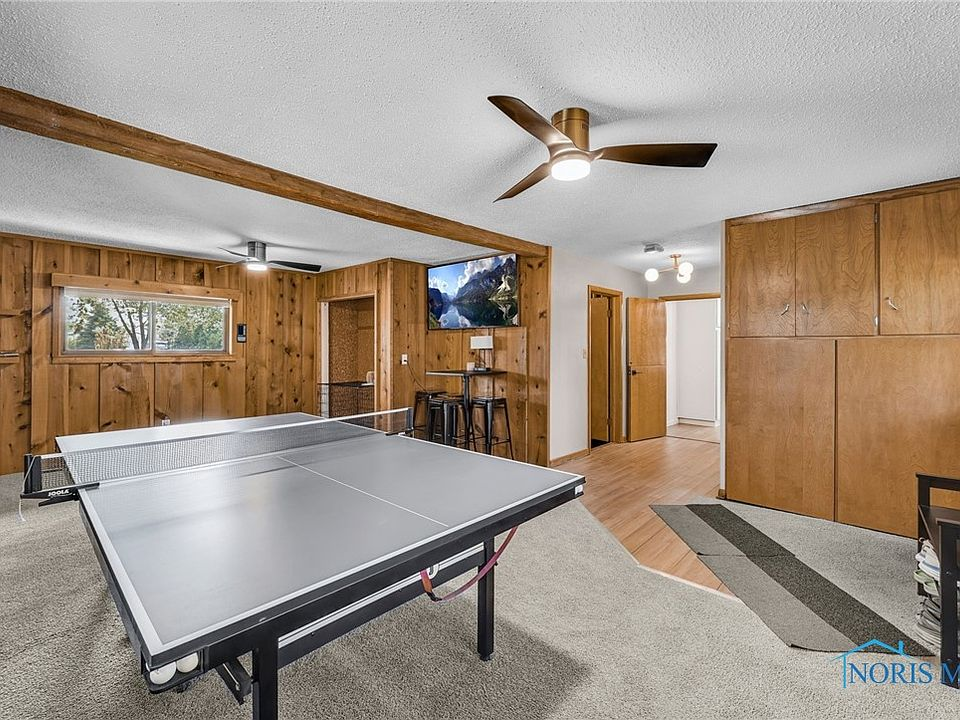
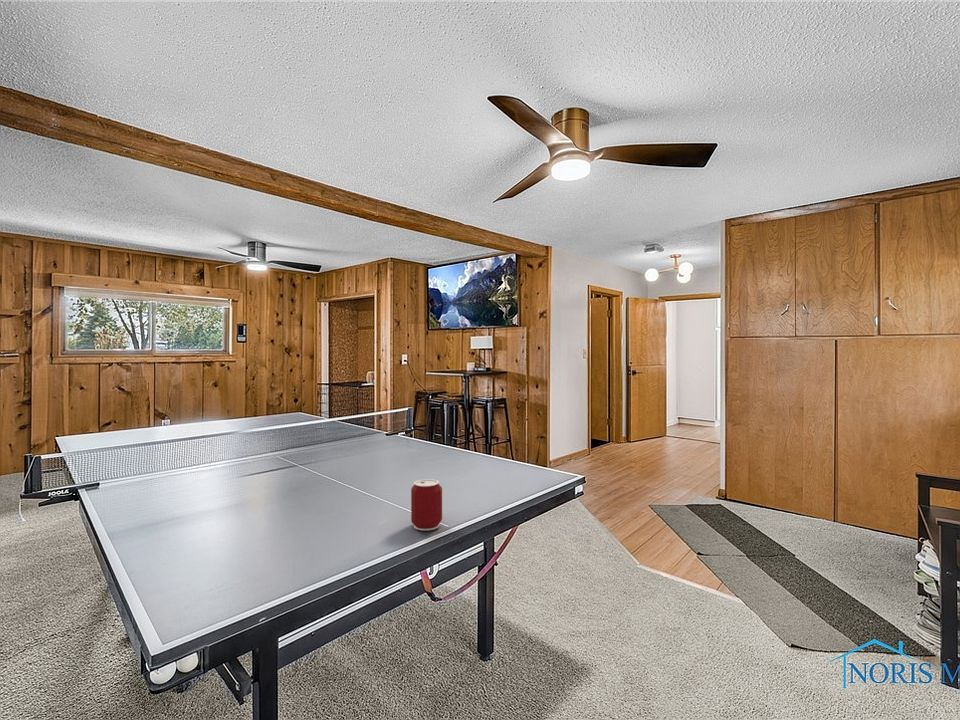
+ can (426, 504)
